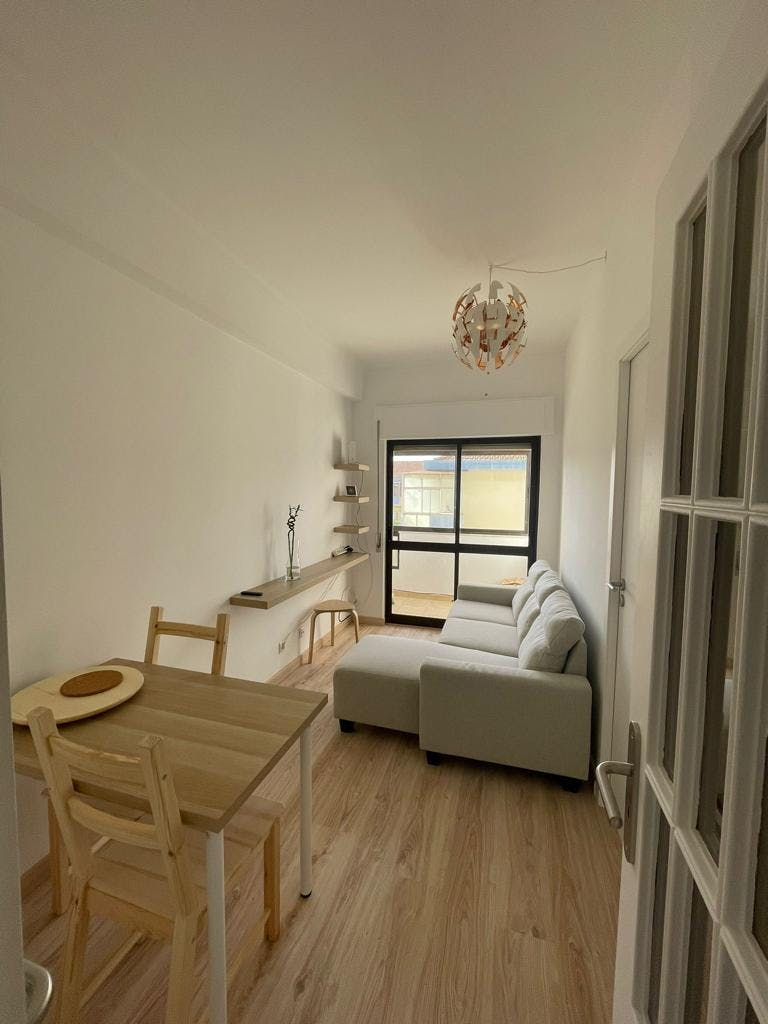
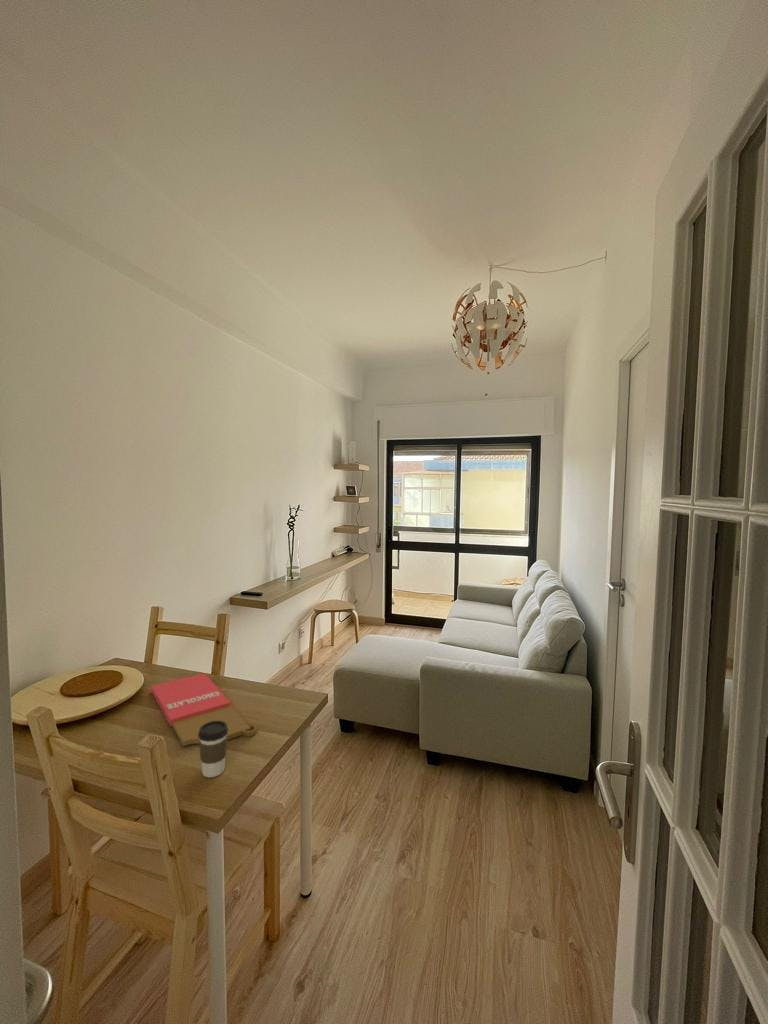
+ coffee cup (213, 749)
+ cutting board (200, 706)
